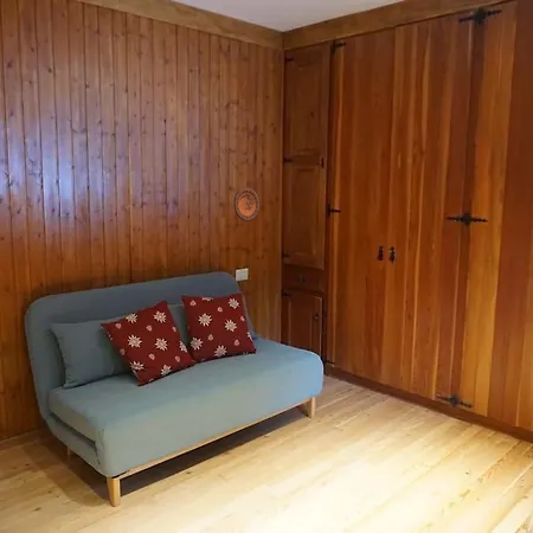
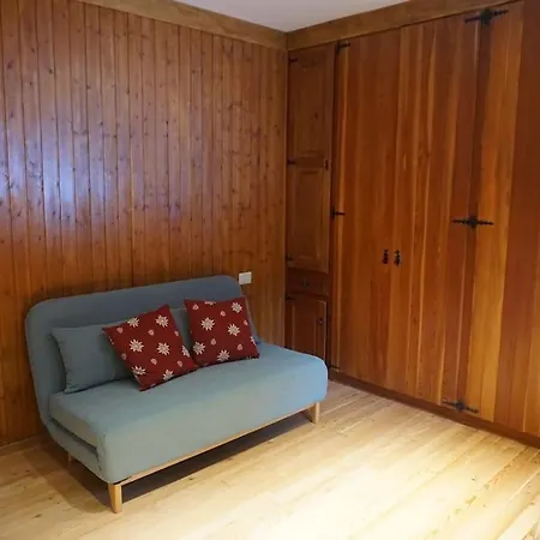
- decorative plate (246, 204)
